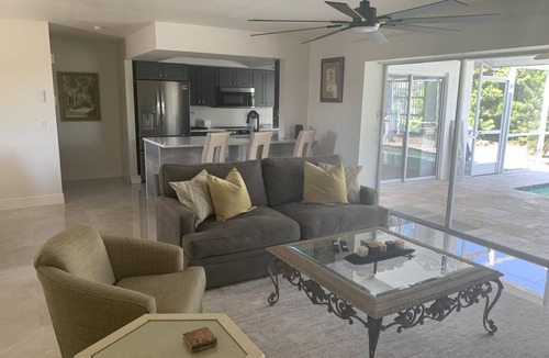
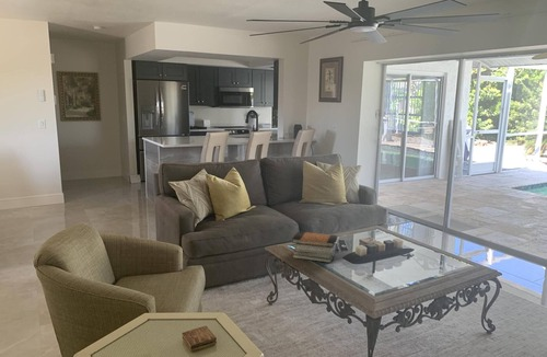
+ book stack (314, 246)
